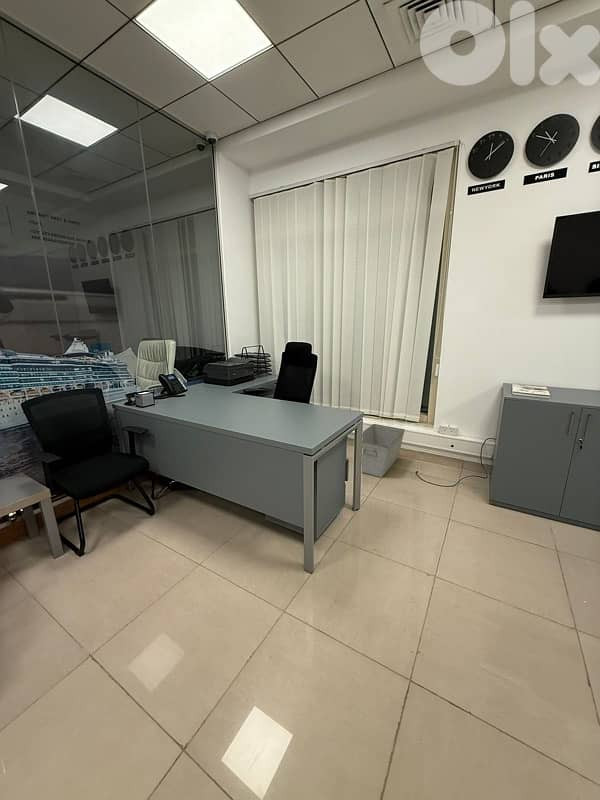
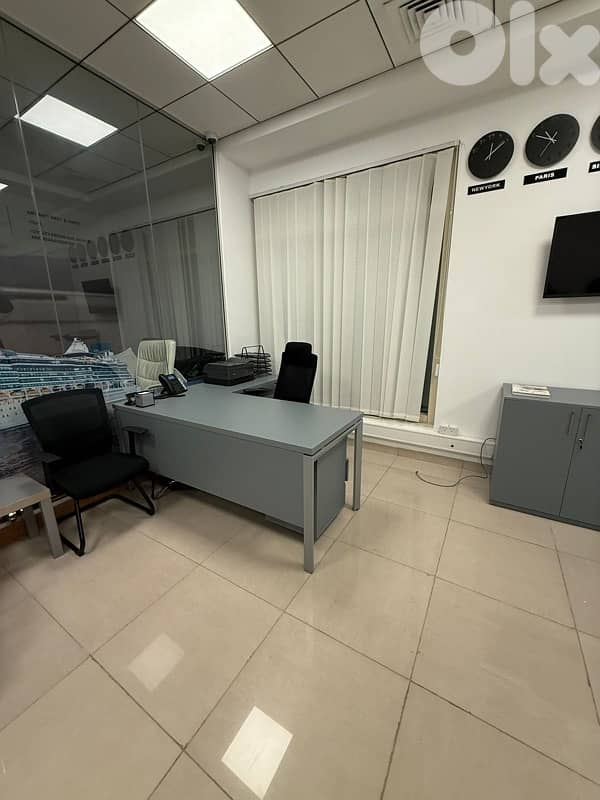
- storage bin (379, 448)
